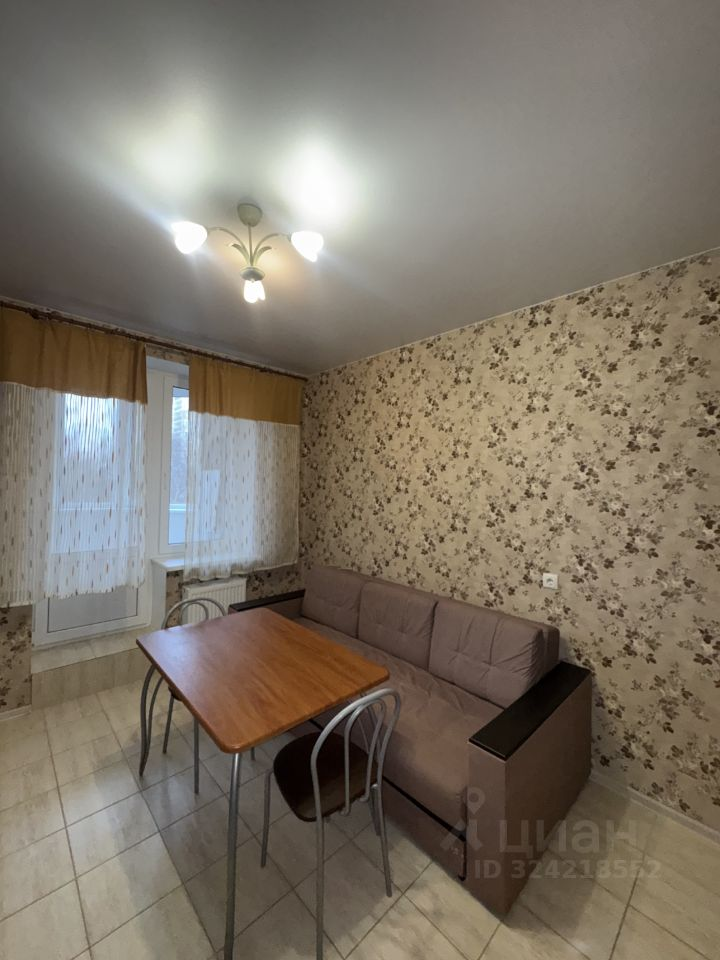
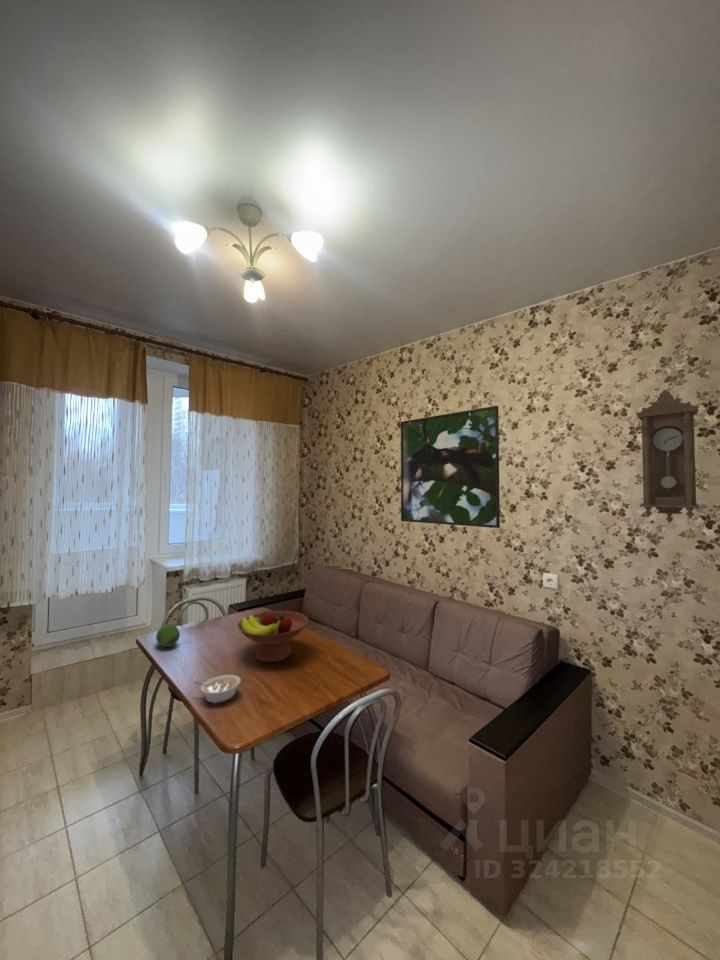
+ pendulum clock (667, 457)
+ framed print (445, 469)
+ fruit (167, 634)
+ legume (219, 689)
+ fruit bowl (273, 632)
